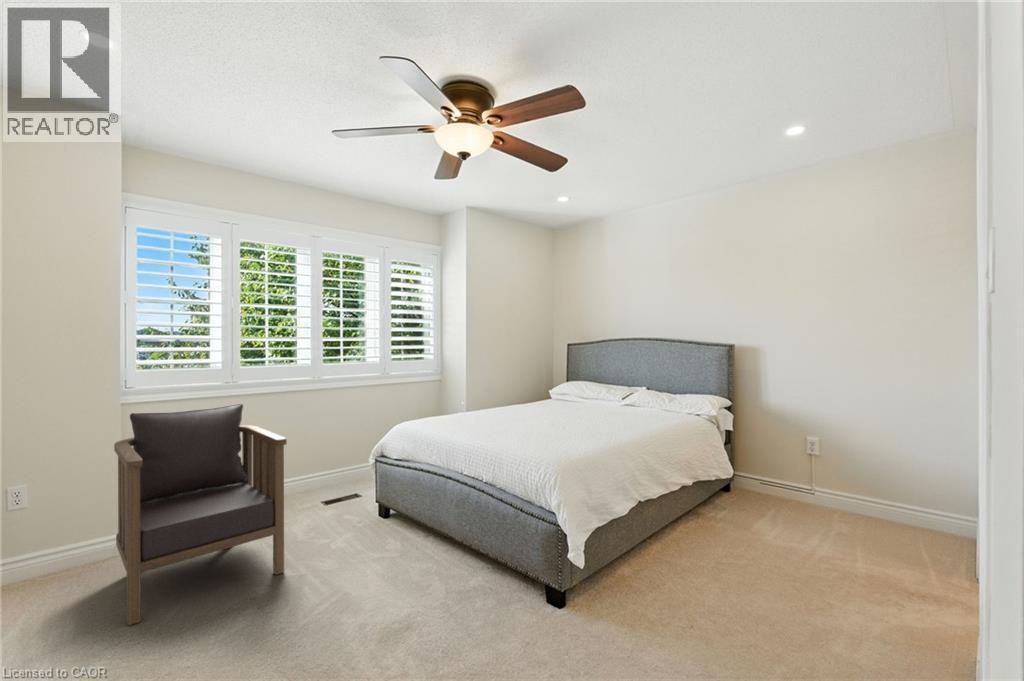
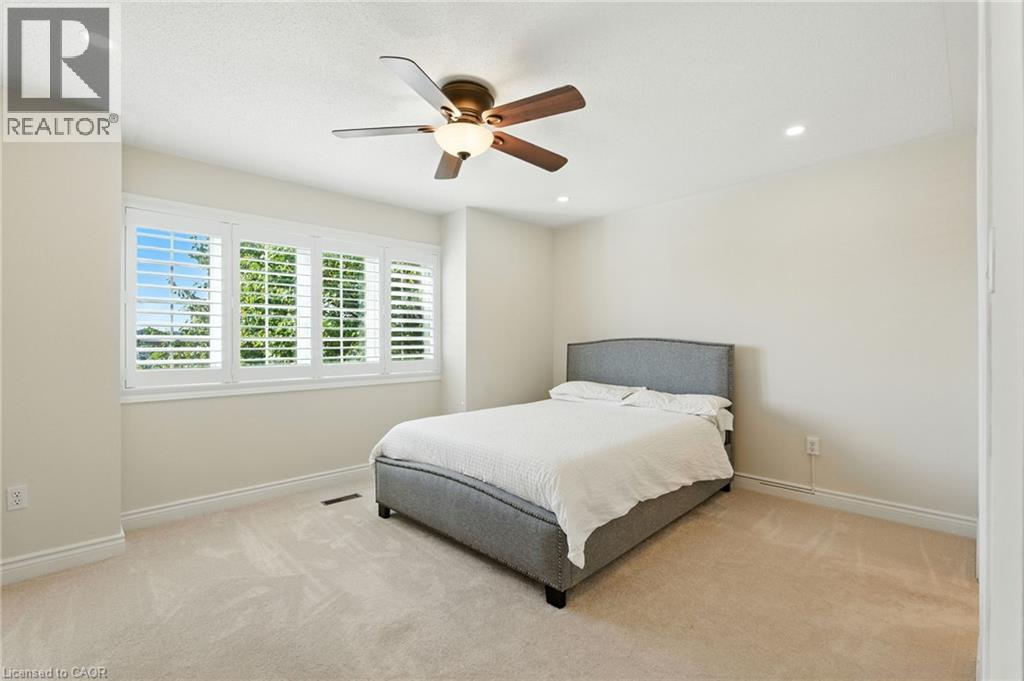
- armchair (199, 493)
